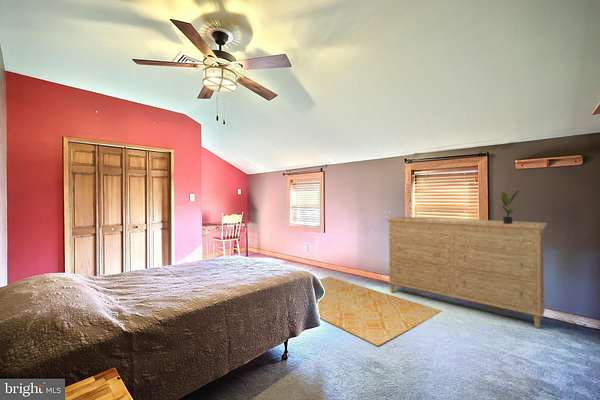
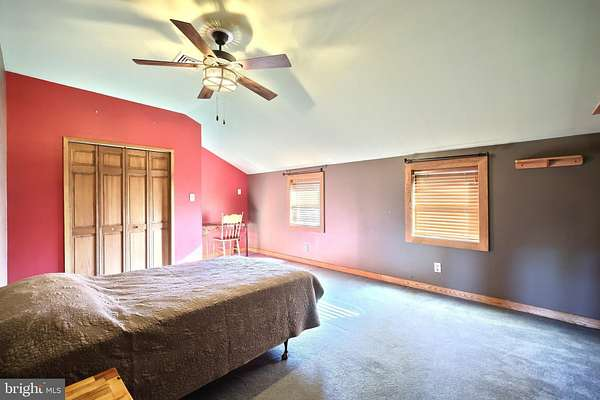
- rug (346, 300)
- dresser (457, 261)
- potted plant (509, 204)
